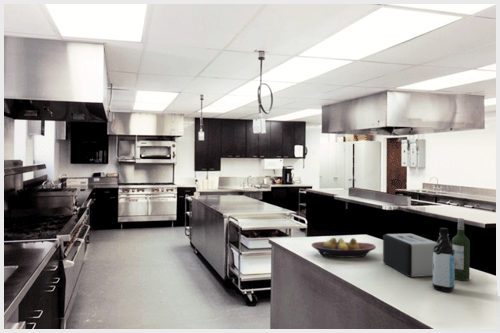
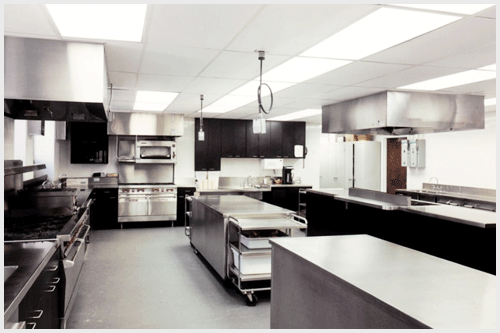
- wine bottle (460, 248)
- toaster (410, 253)
- water bottle (443, 258)
- fruit bowl (343, 246)
